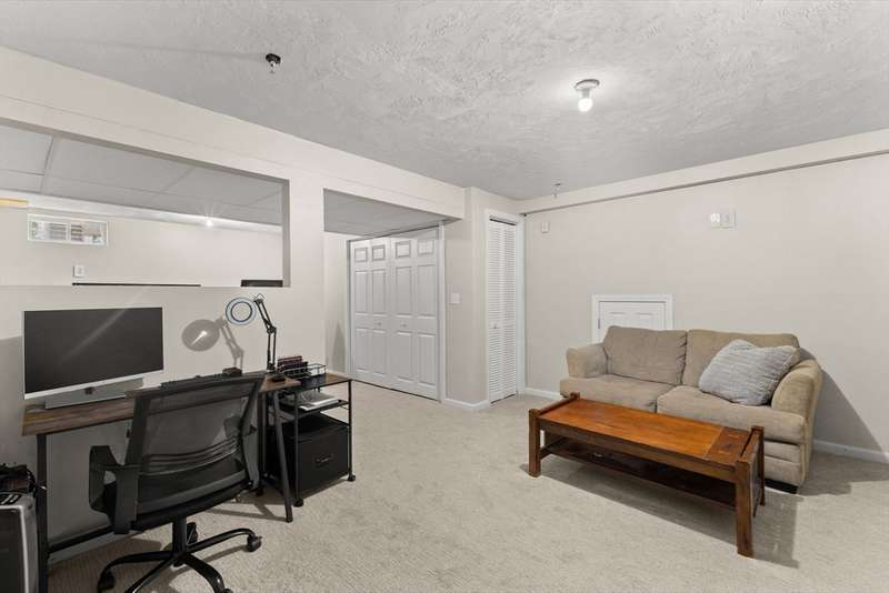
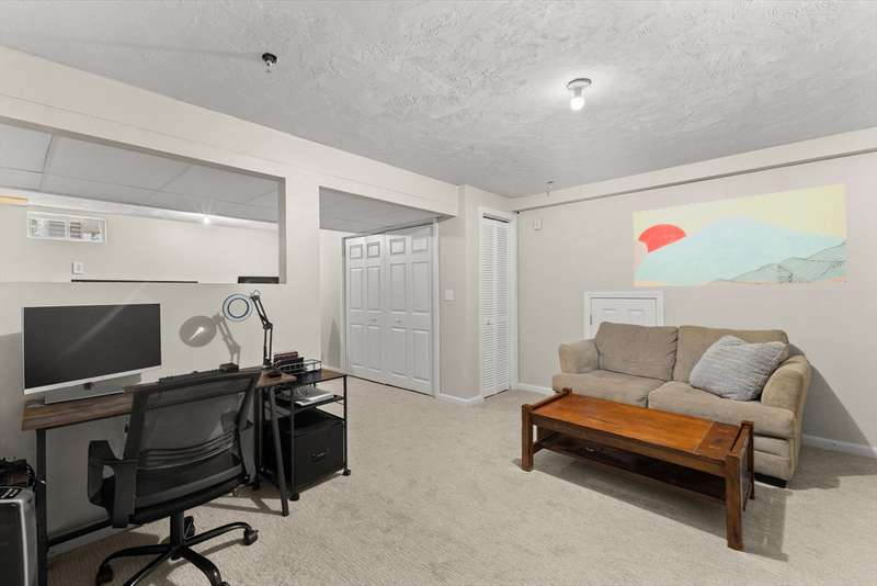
+ wall art (725, 243)
